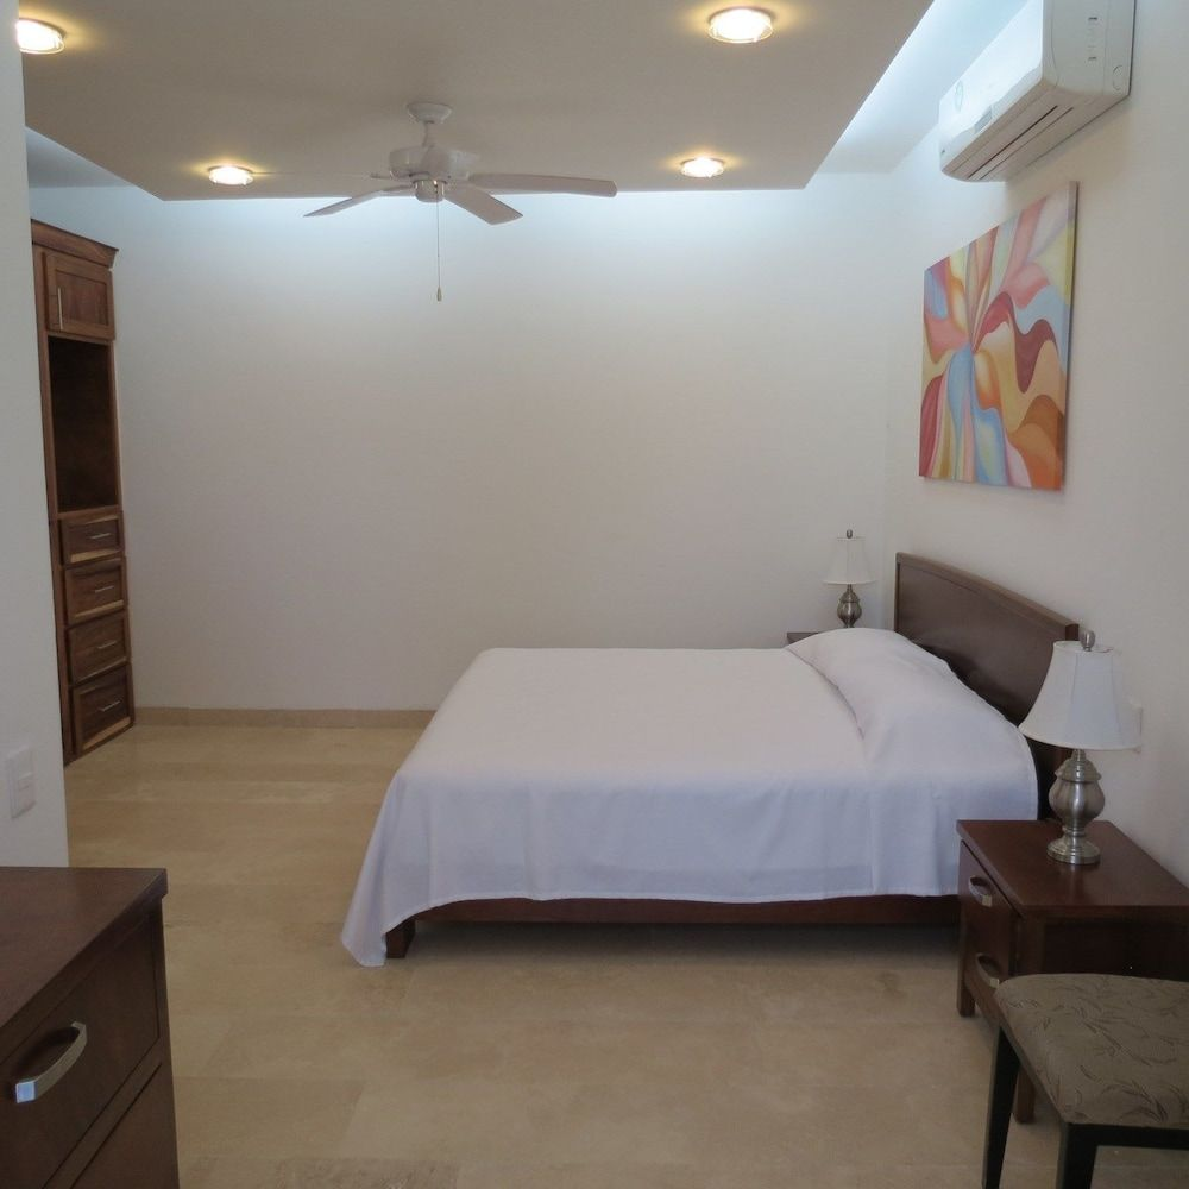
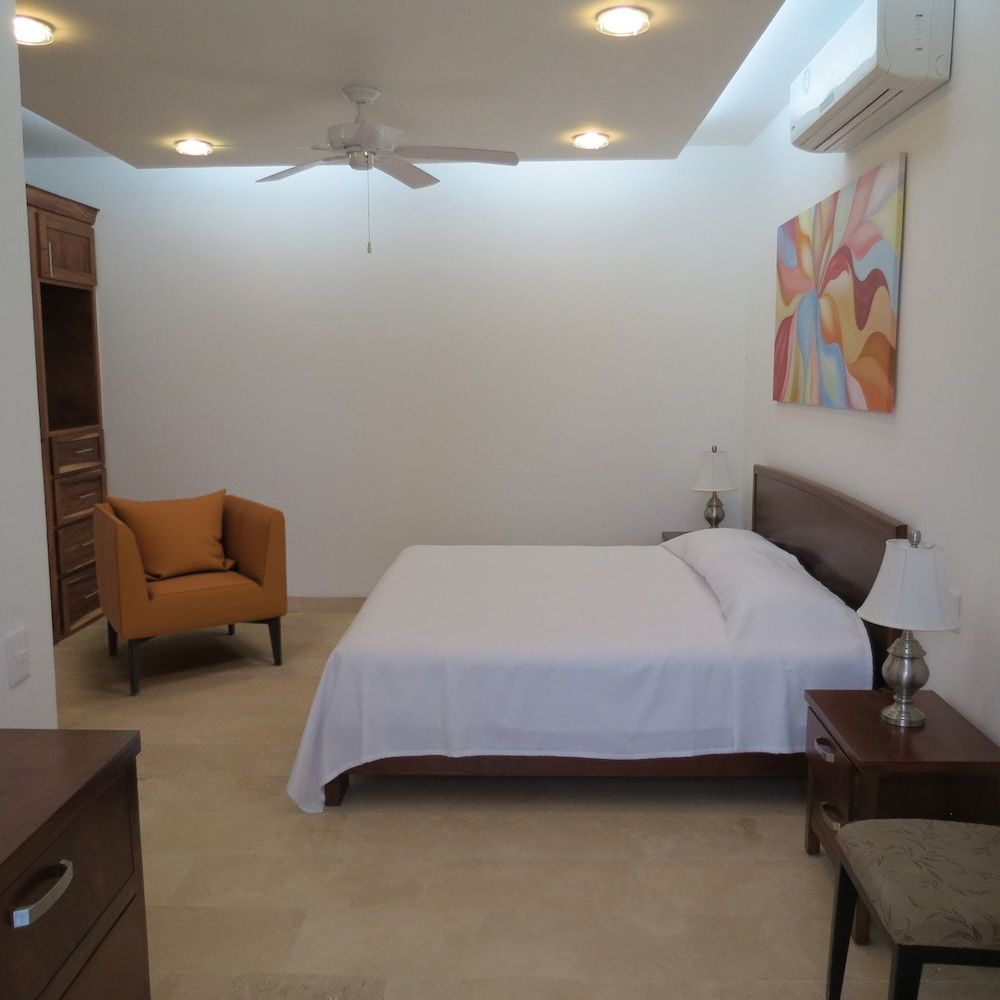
+ armchair (185, 578)
